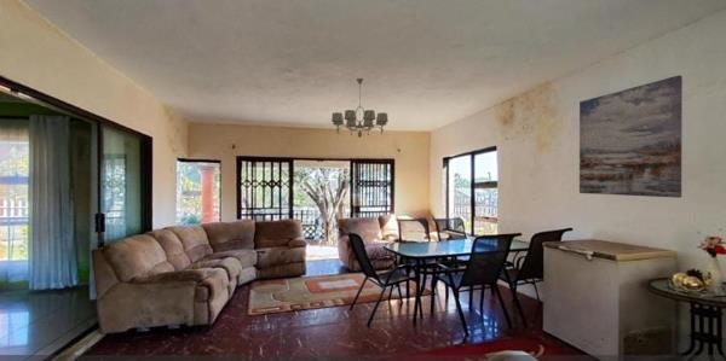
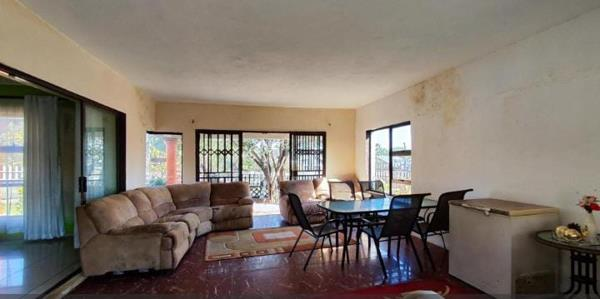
- wall art (623, 142)
- chandelier (359, 106)
